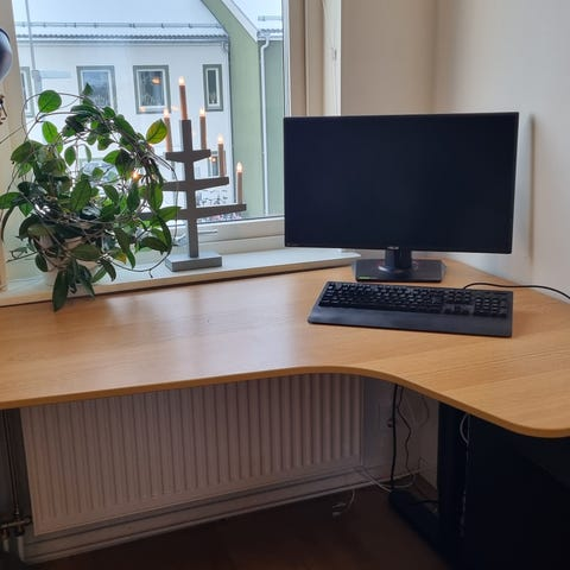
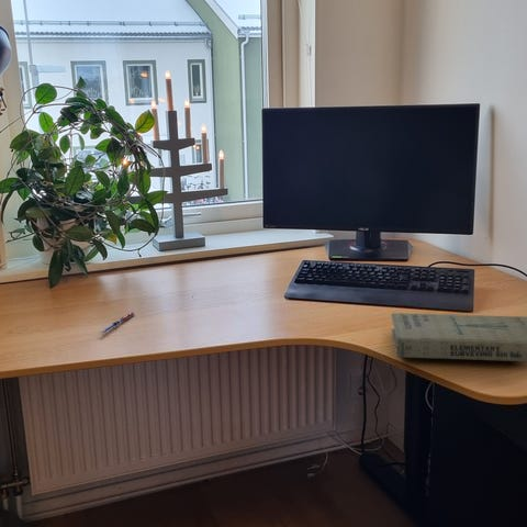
+ pen (117, 322)
+ book (466, 336)
